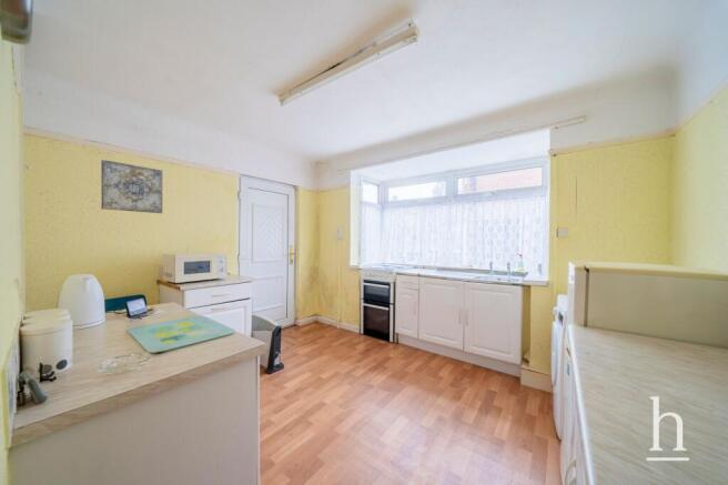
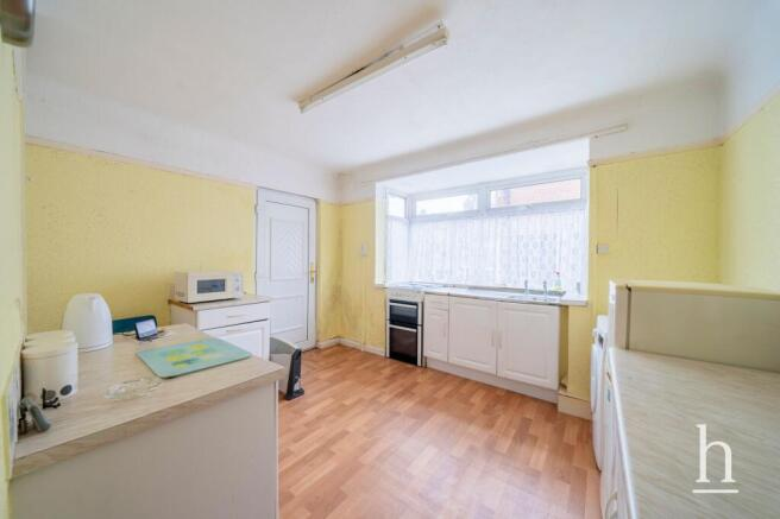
- wall art (133, 188)
